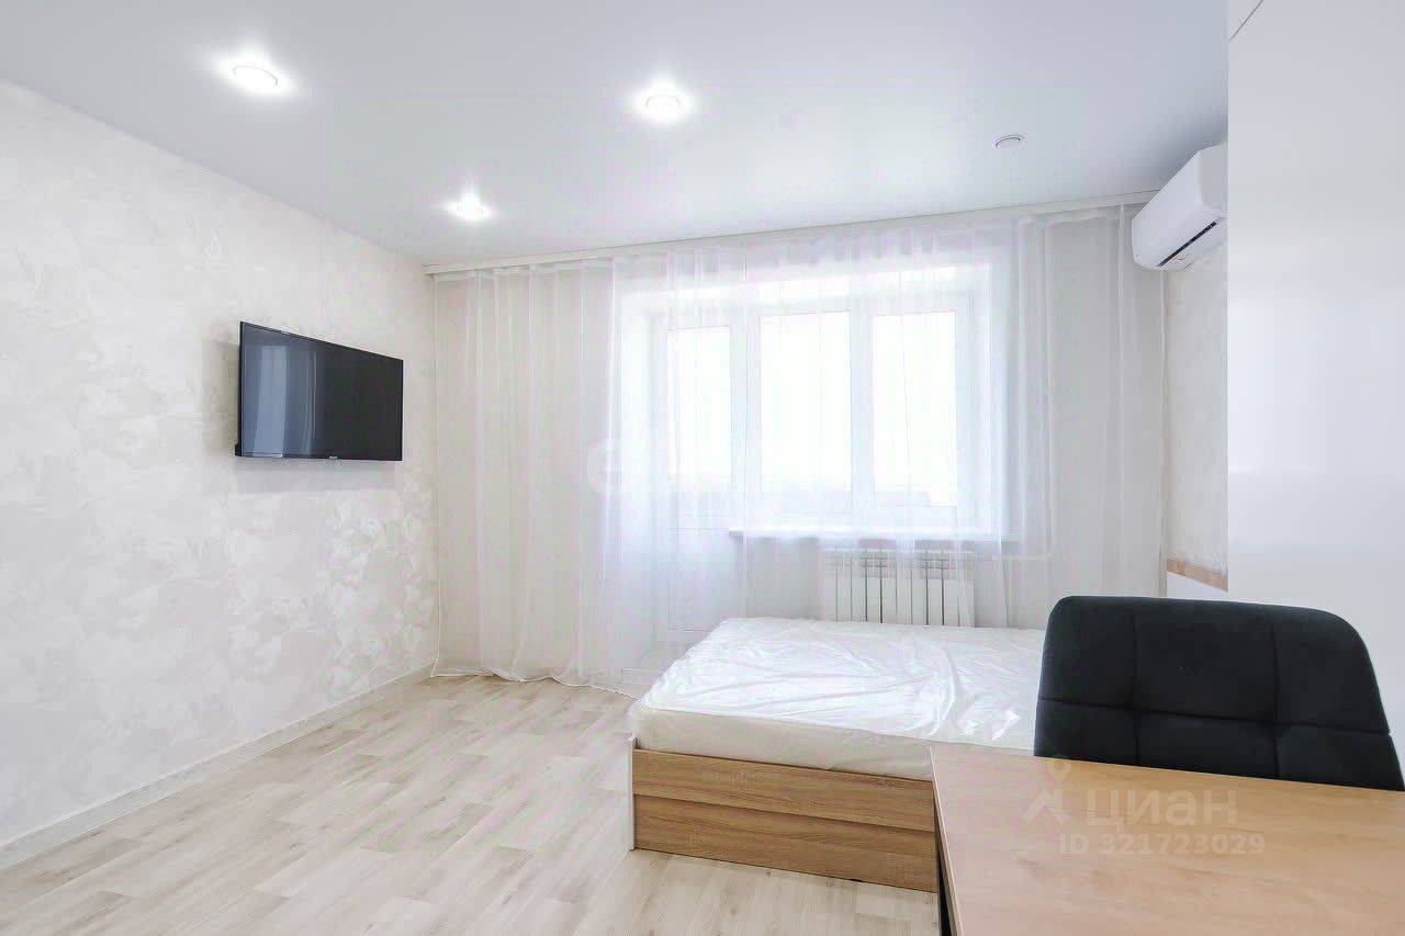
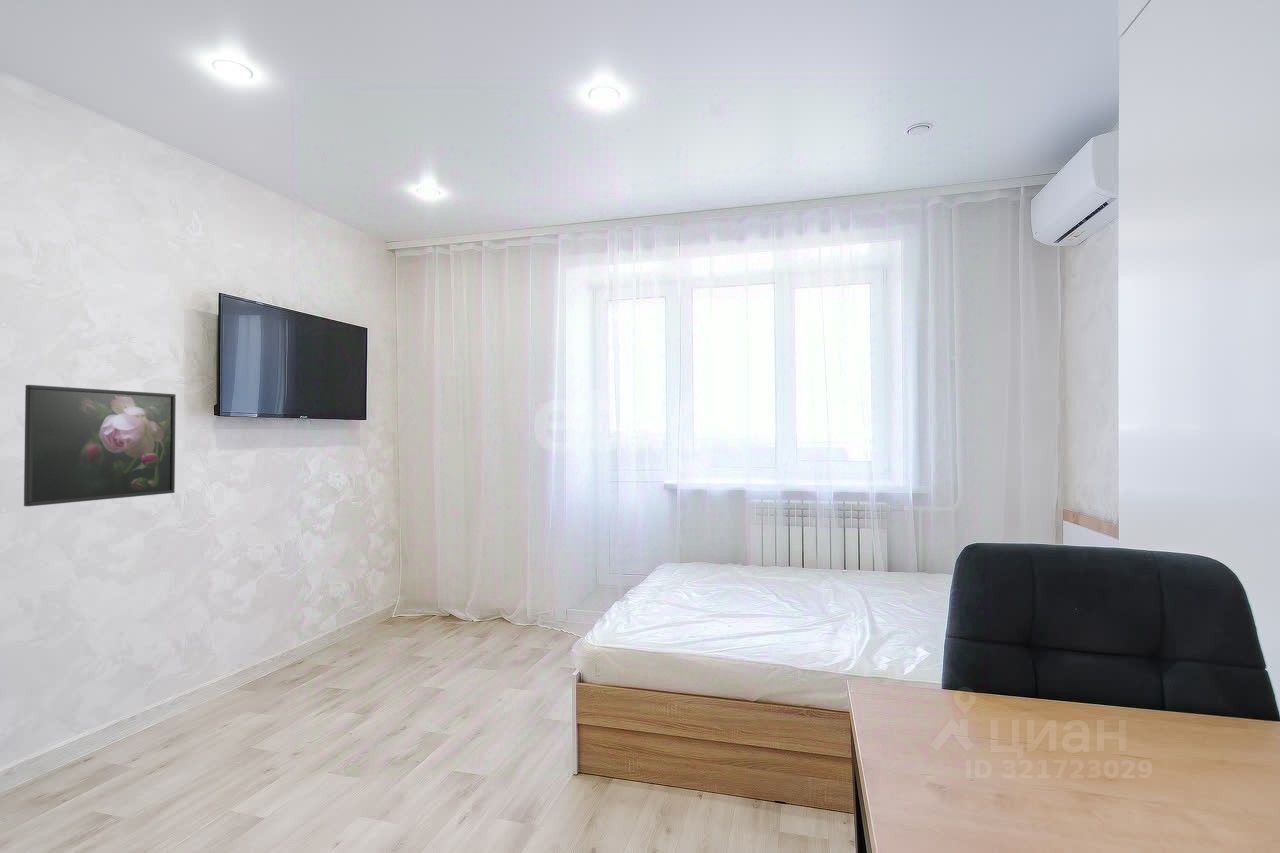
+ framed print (107, 444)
